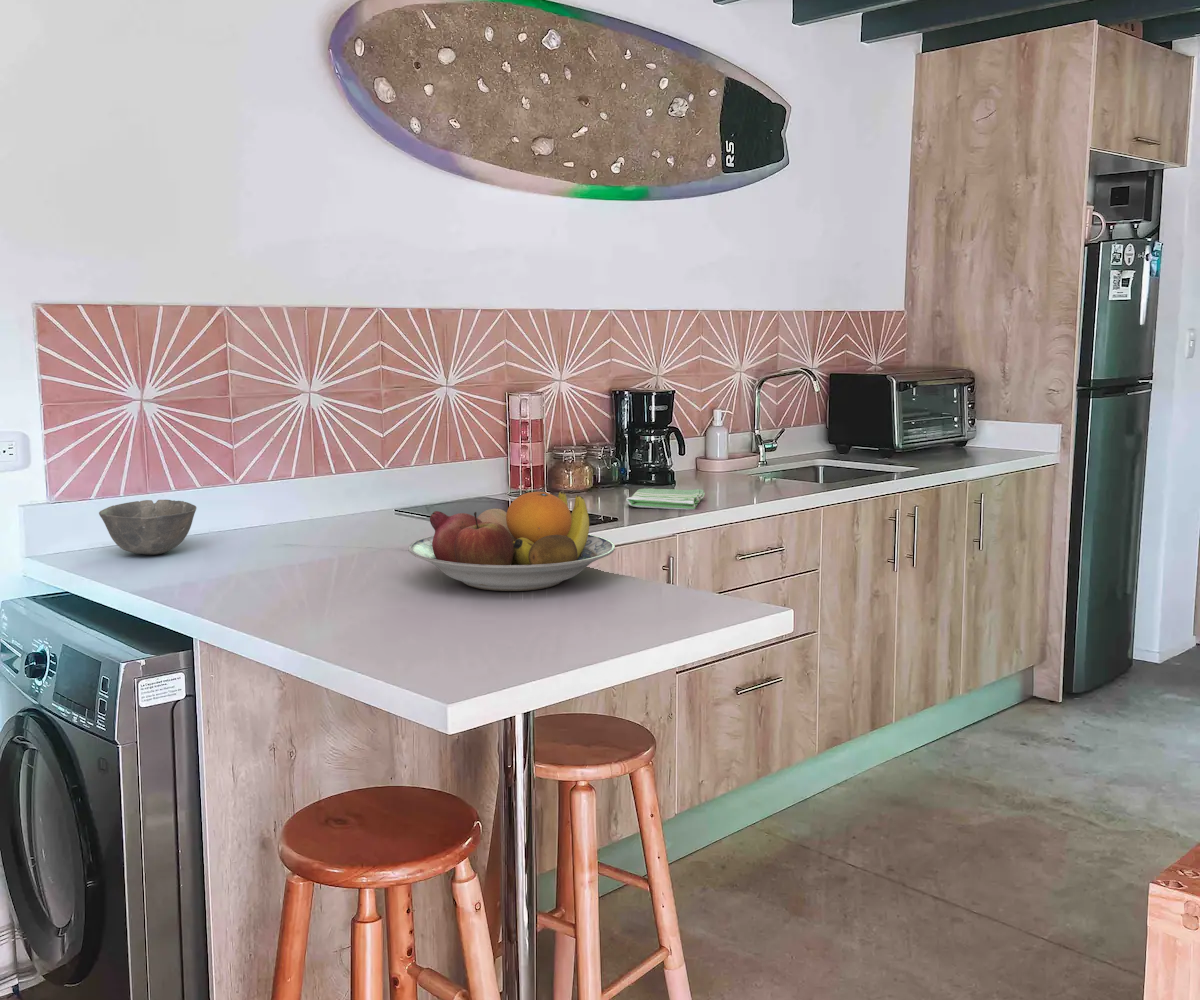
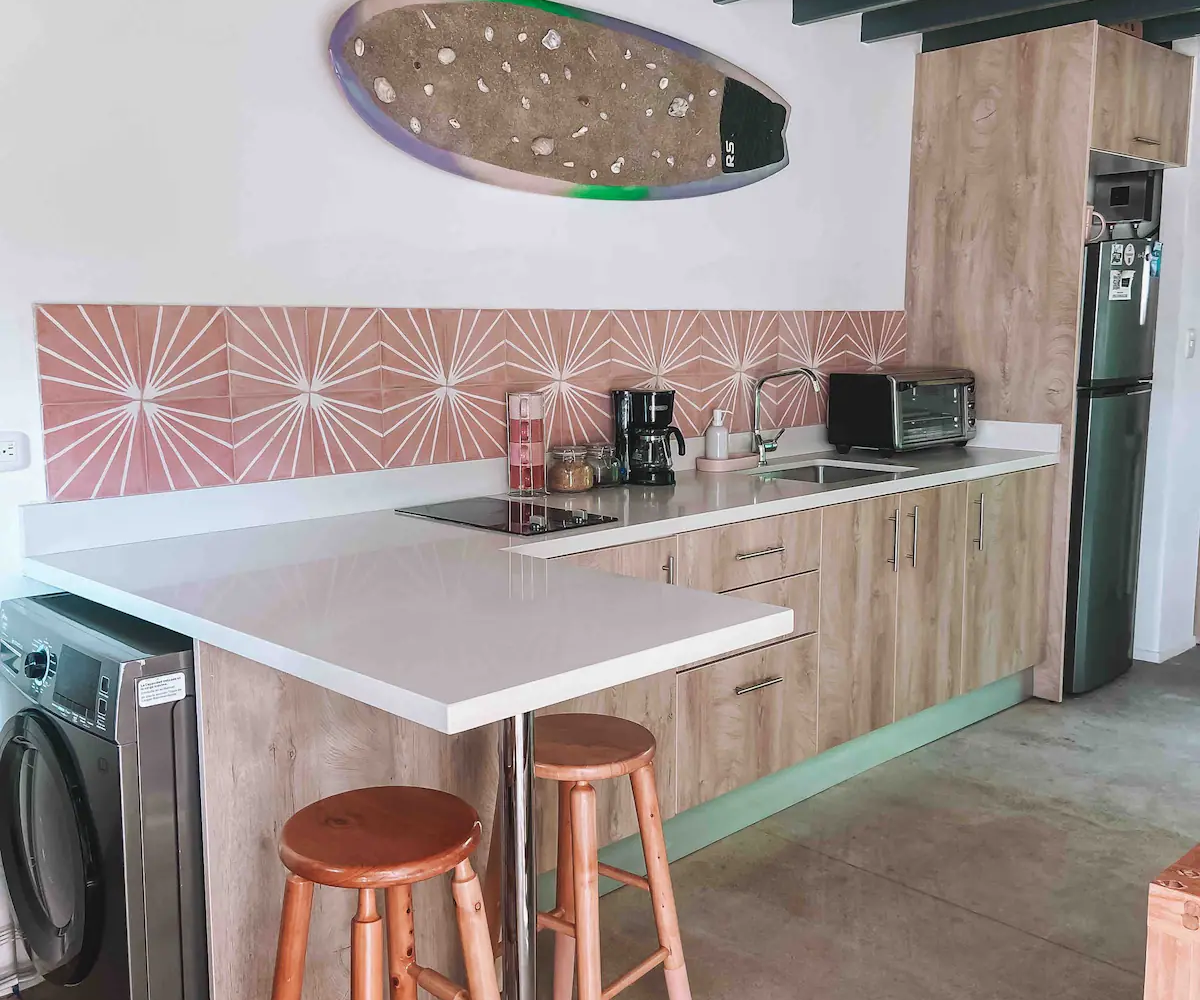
- bowl (149, 529)
- dish towel (665, 497)
- fruit bowl (512, 537)
